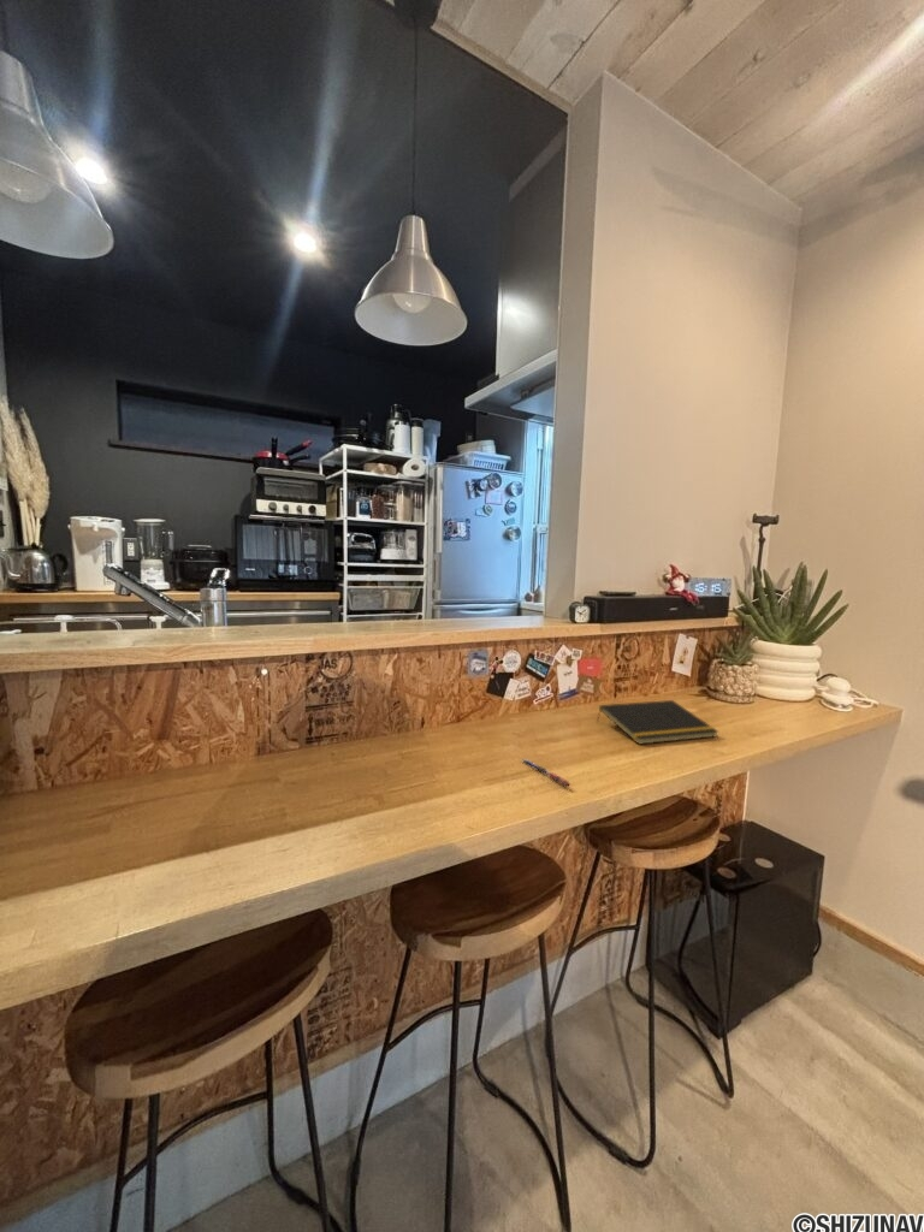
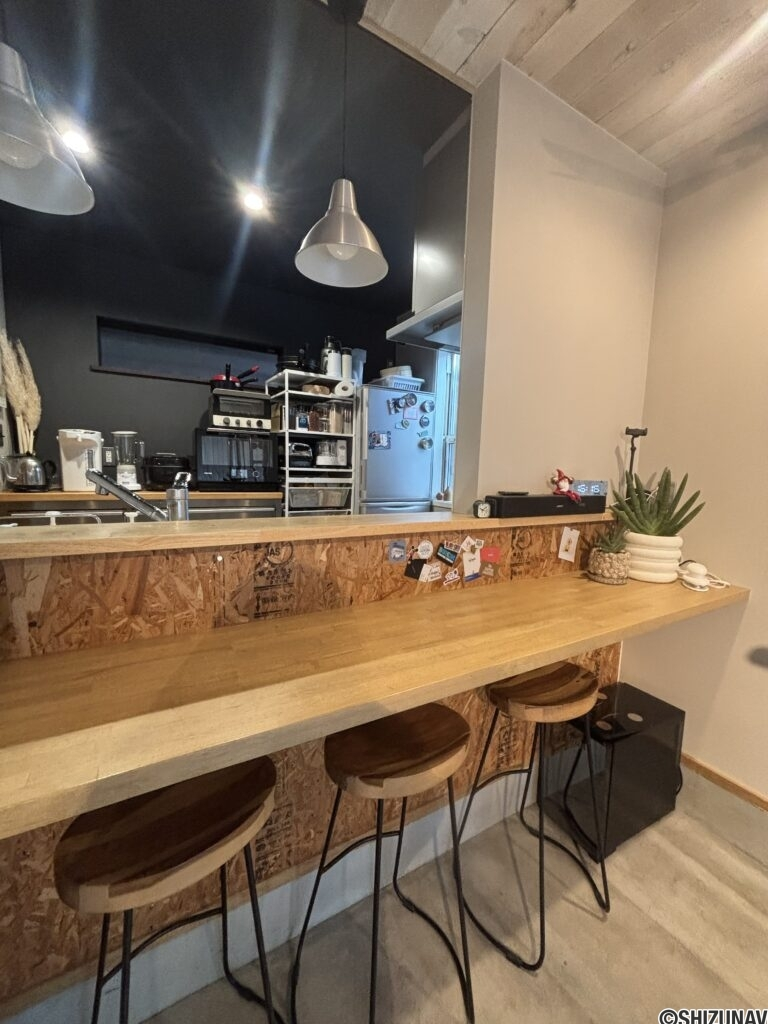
- pen (544, 770)
- notepad (657, 719)
